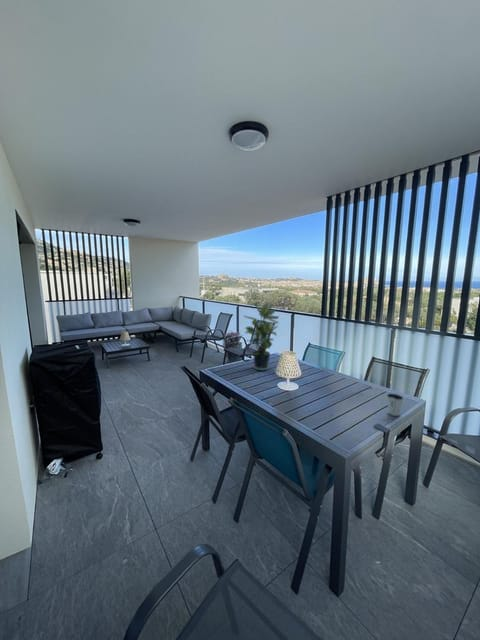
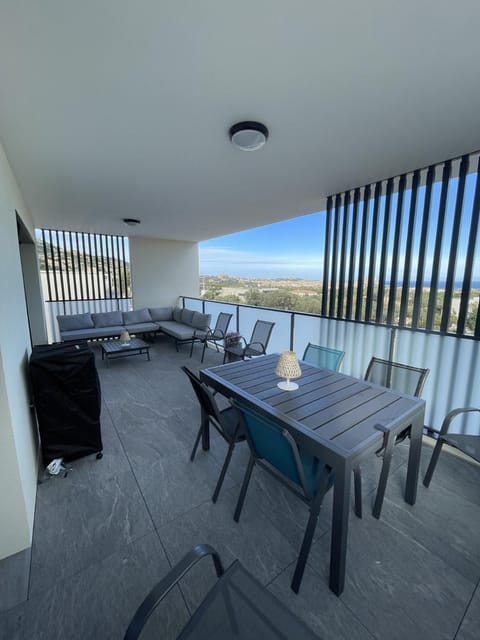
- dixie cup (394, 405)
- potted plant (262, 335)
